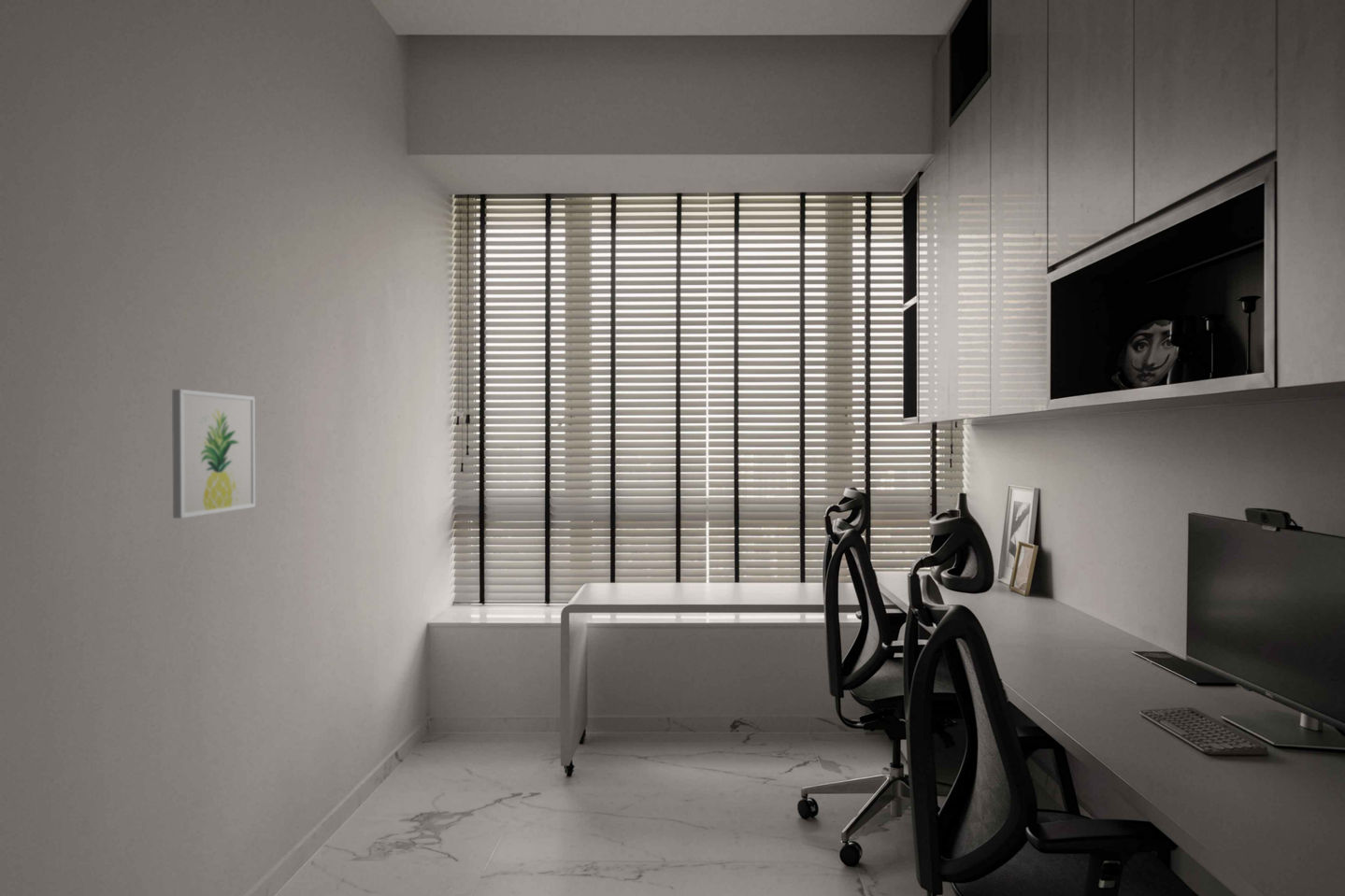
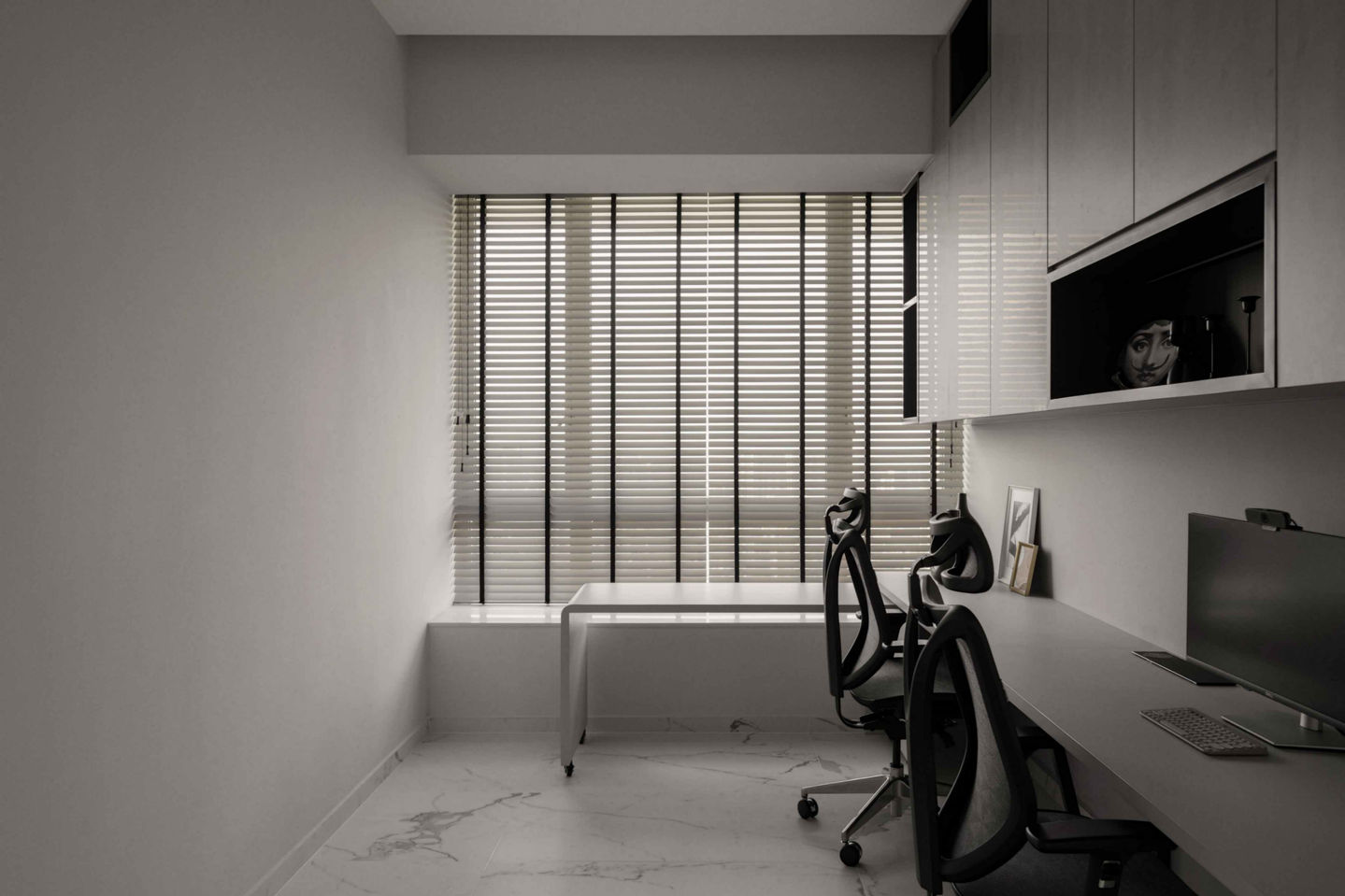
- wall art (217, 452)
